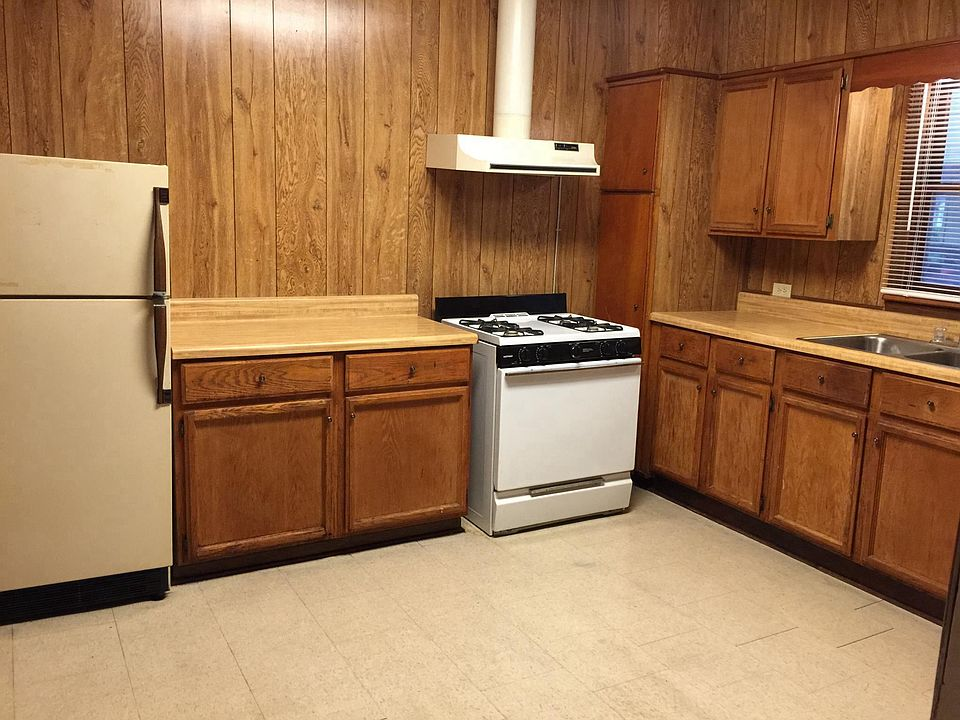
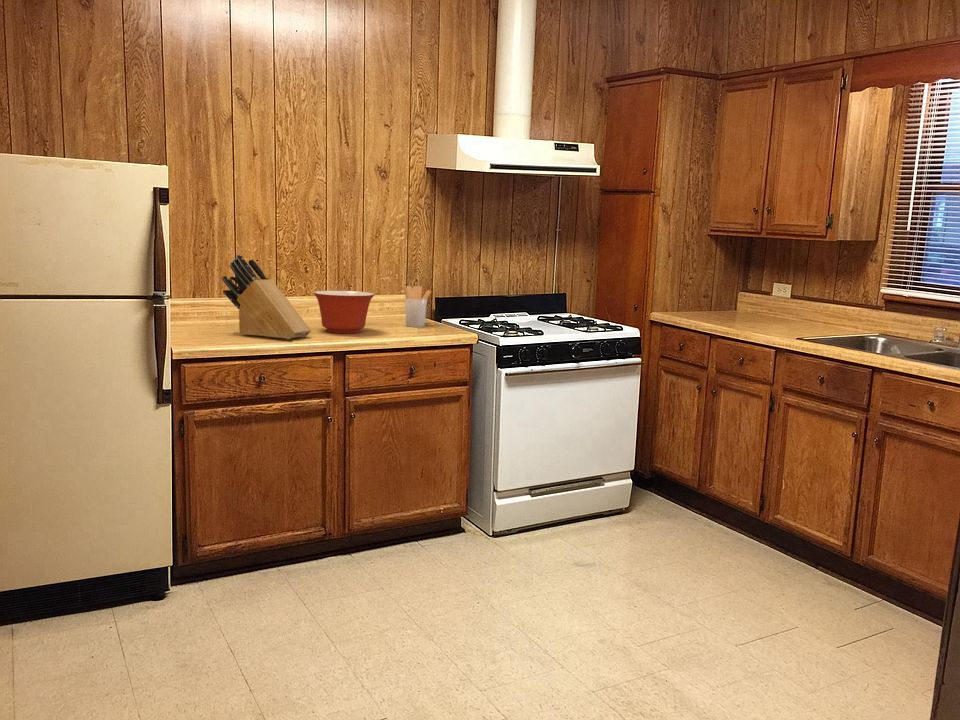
+ mixing bowl (343, 312)
+ knife block (265, 296)
+ utensil holder (415, 305)
